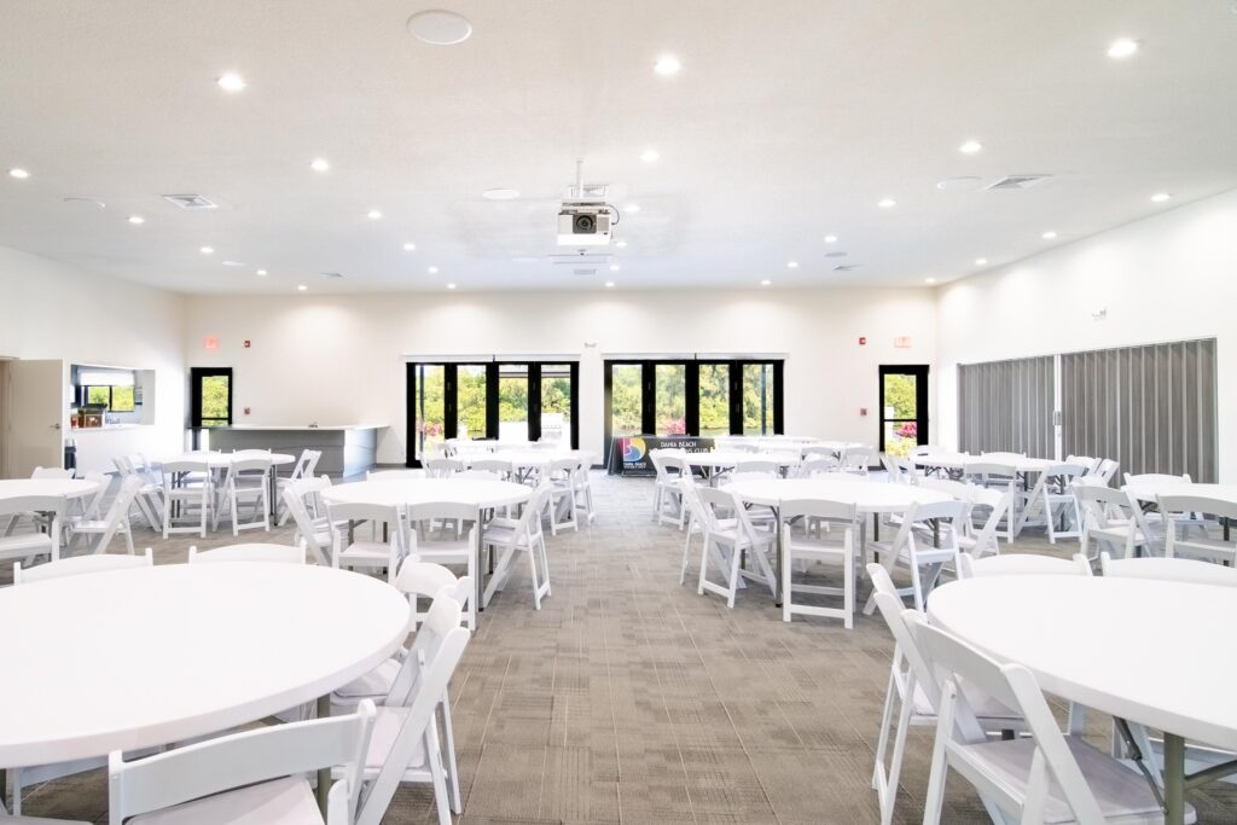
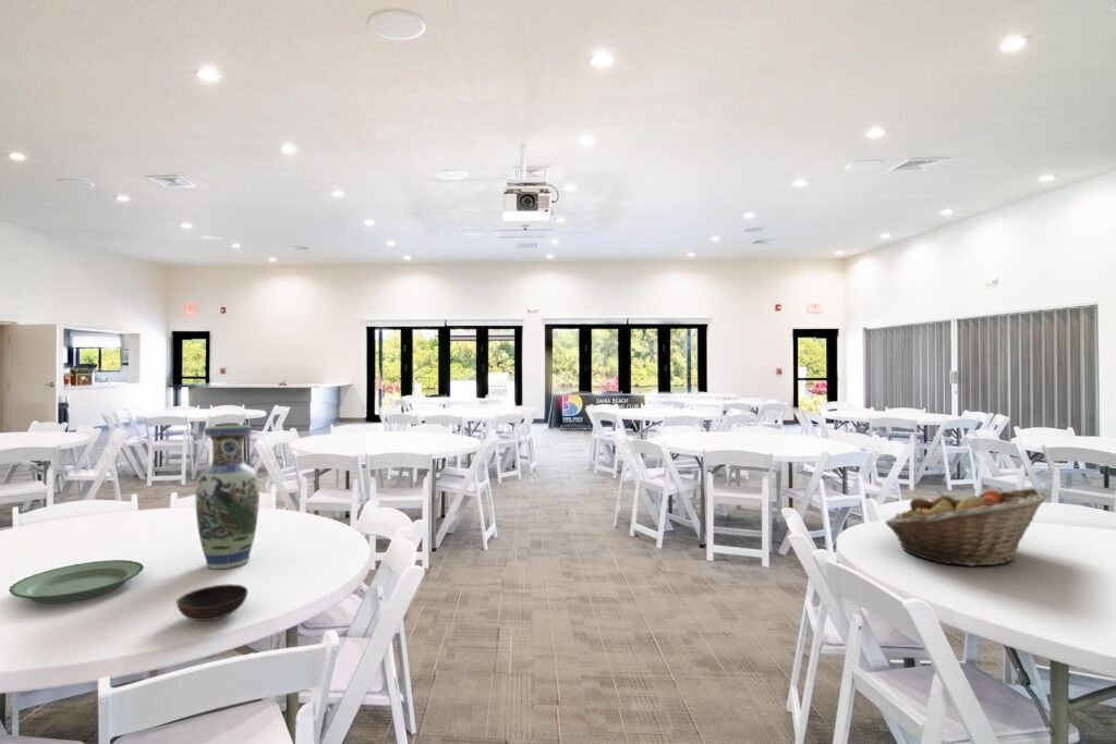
+ bowl (213, 606)
+ vase (228, 495)
+ fruit basket (963, 519)
+ plate (80, 582)
